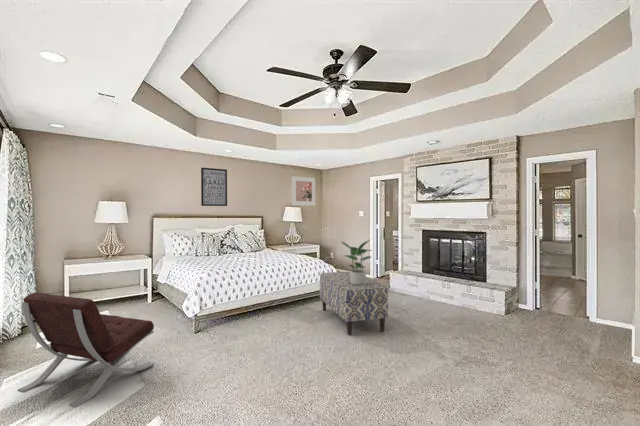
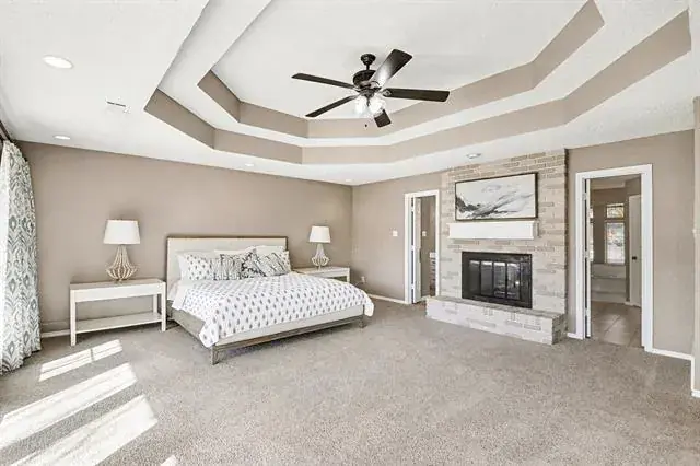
- wall art (214, 187)
- bench (350, 299)
- lounge chair (91, 332)
- potted plant (356, 261)
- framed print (303, 191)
